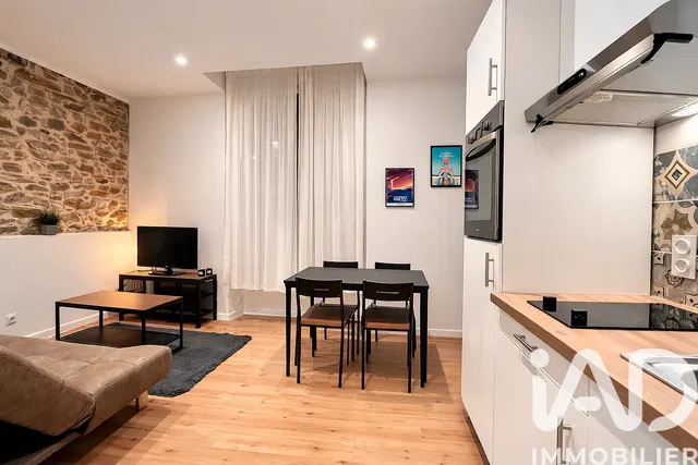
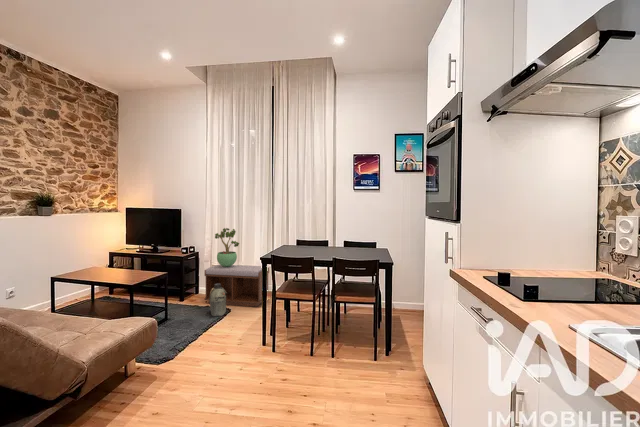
+ bench (237, 284)
+ potted plant (225, 247)
+ military canteen (218, 298)
